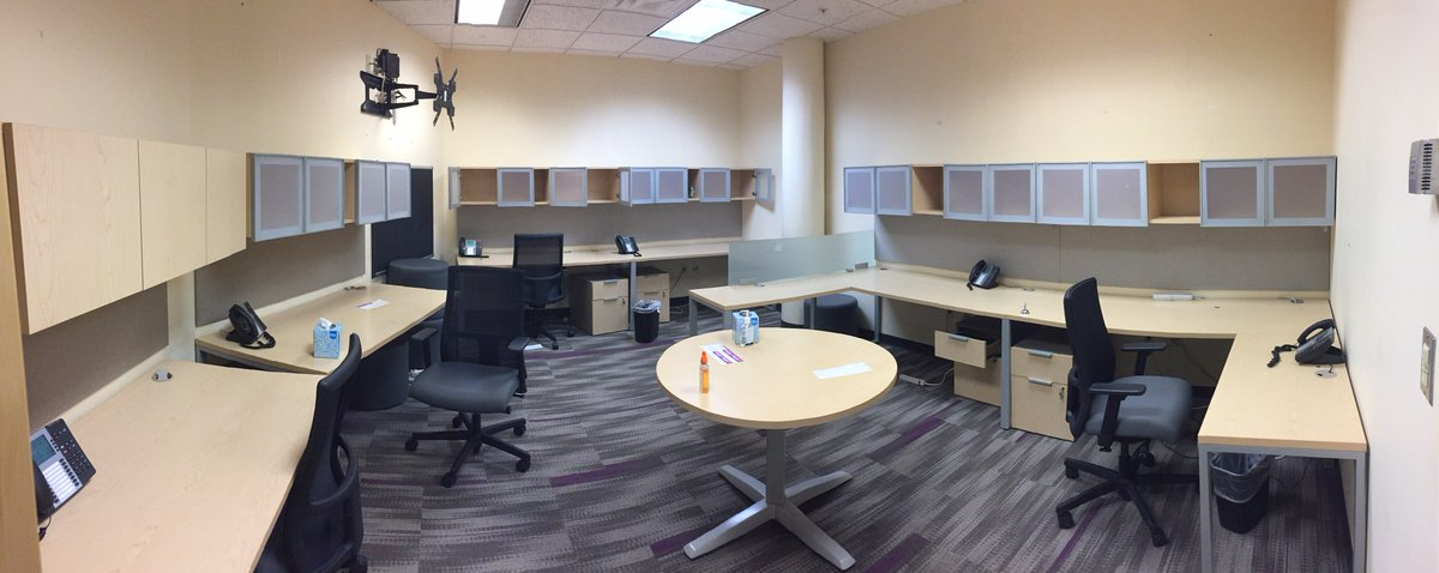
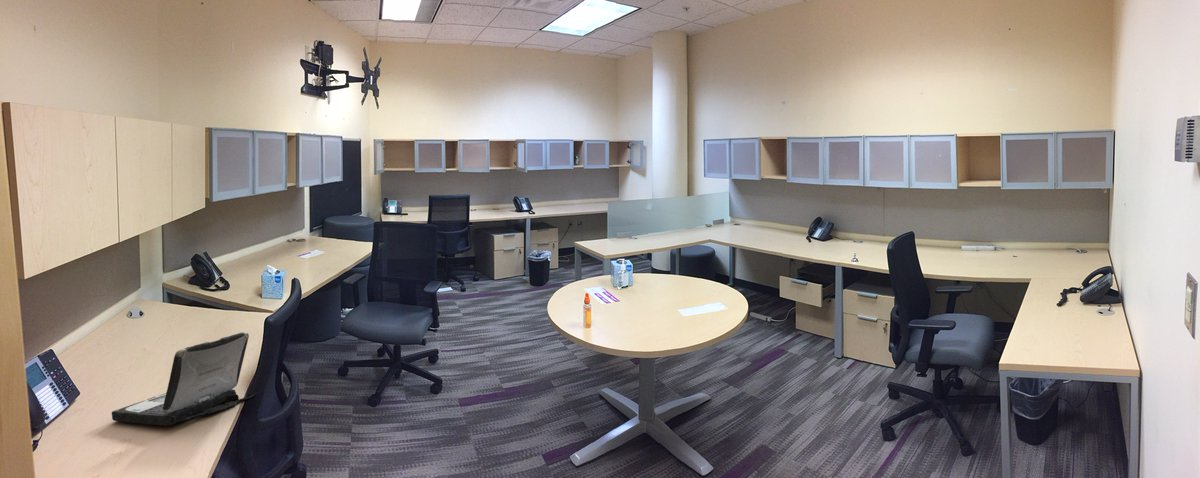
+ laptop (186, 374)
